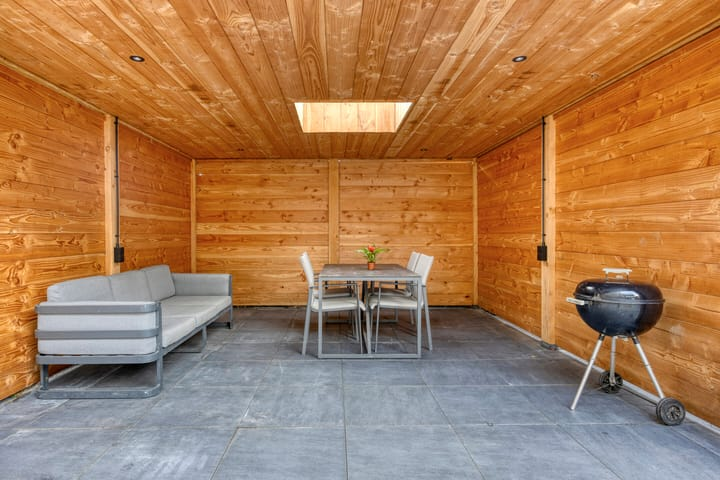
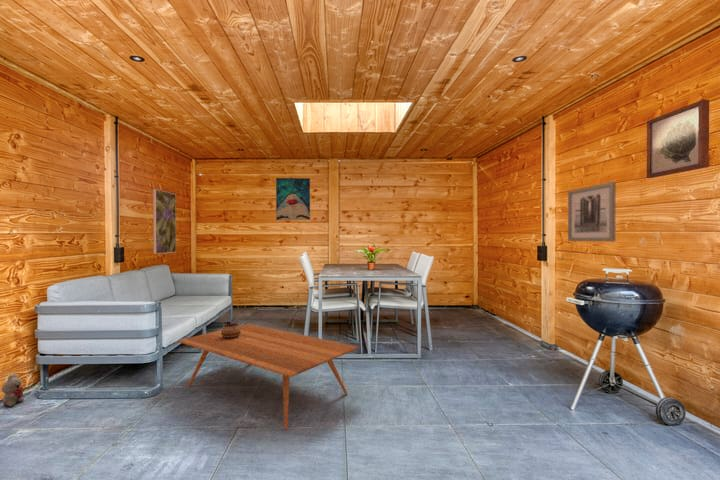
+ wall art (293, 199)
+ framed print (165, 222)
+ wall art (589, 214)
+ decorative bowl (230, 330)
+ plush toy (12, 389)
+ coffee table (265, 366)
+ wall art (675, 142)
